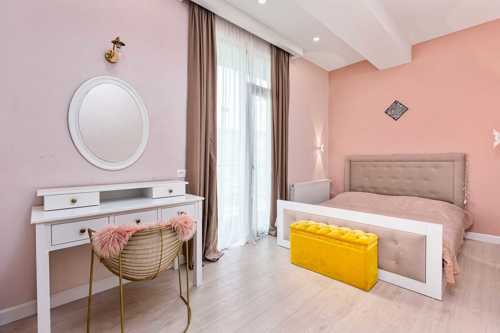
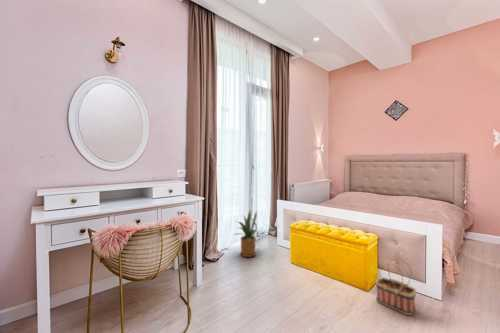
+ house plant (245, 233)
+ basket (395, 283)
